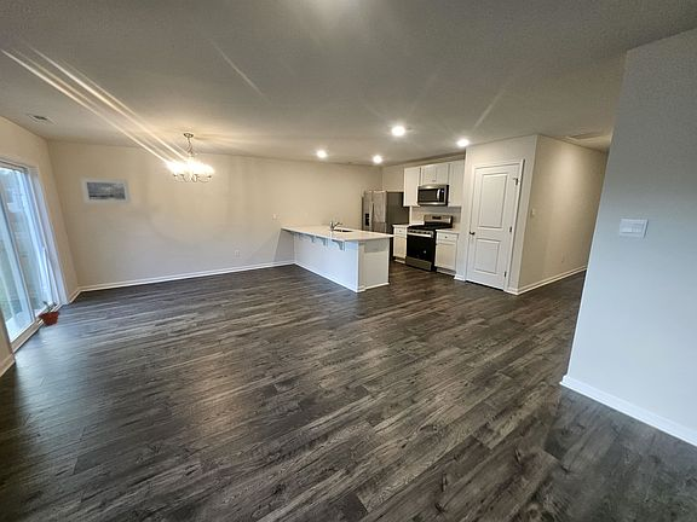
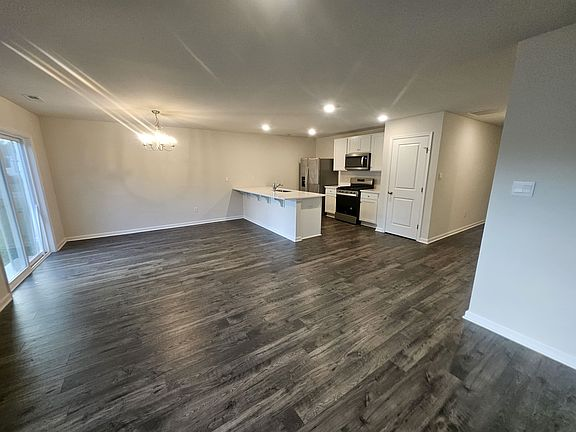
- potted plant (48, 312)
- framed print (106, 191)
